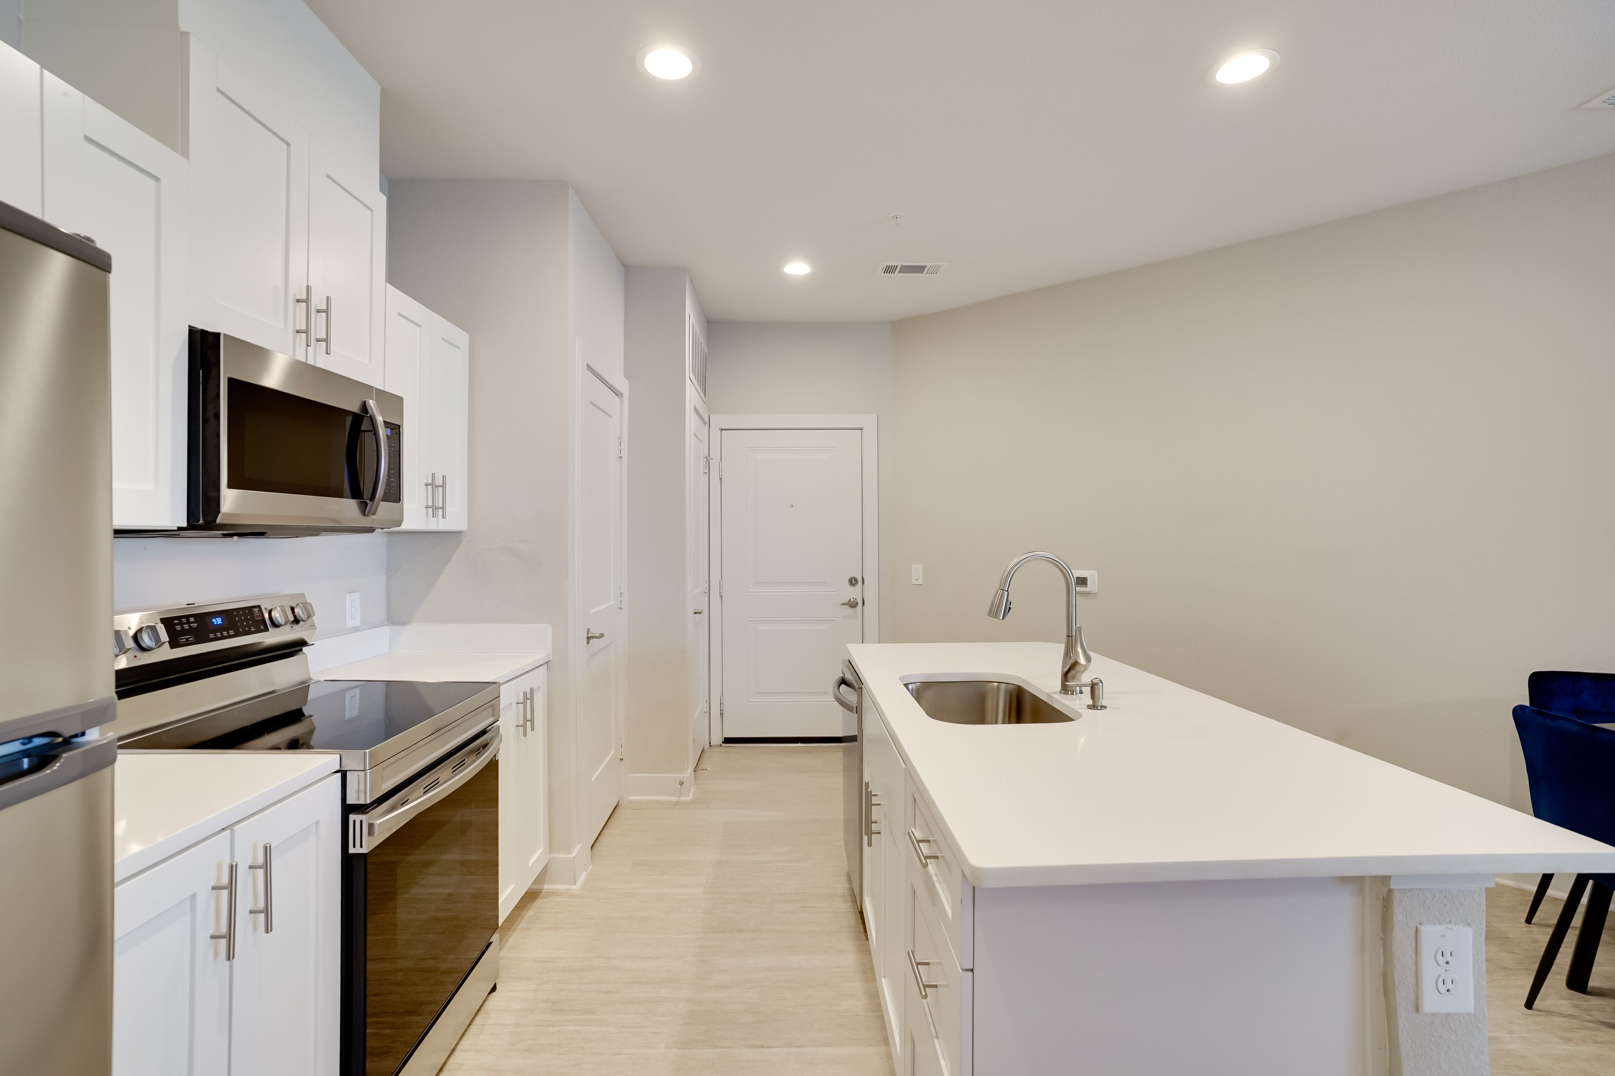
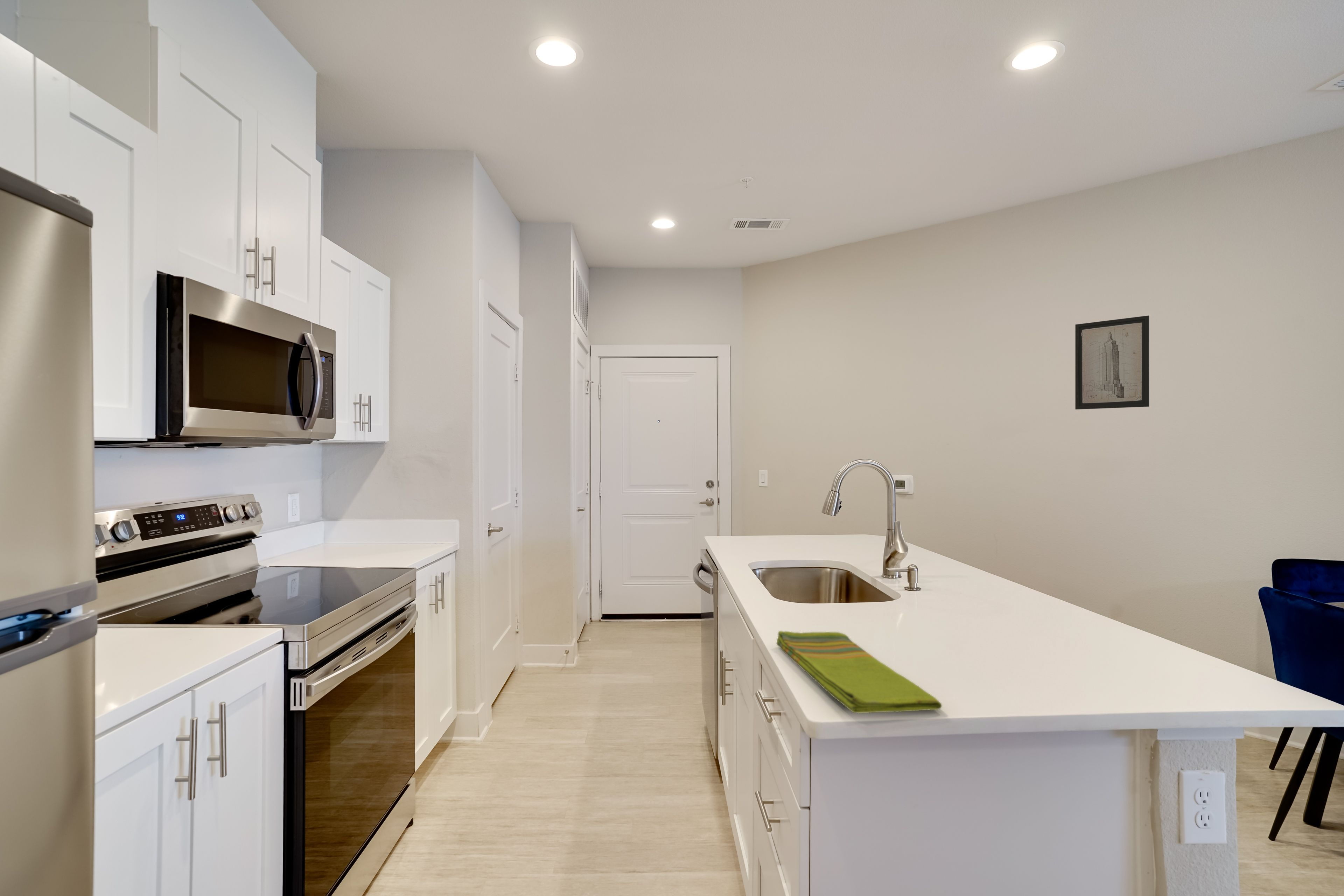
+ wall art (1111, 364)
+ dish towel (847, 665)
